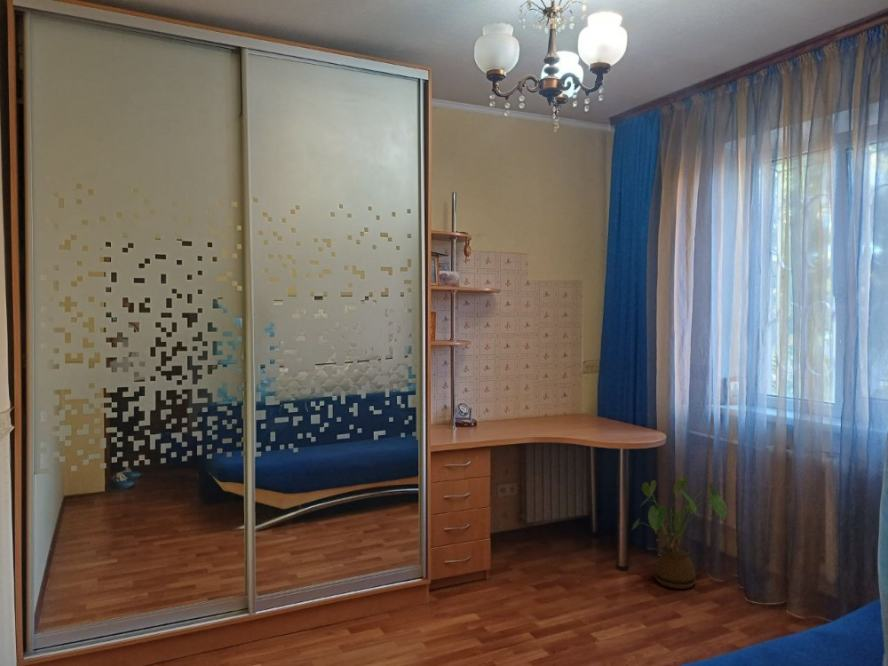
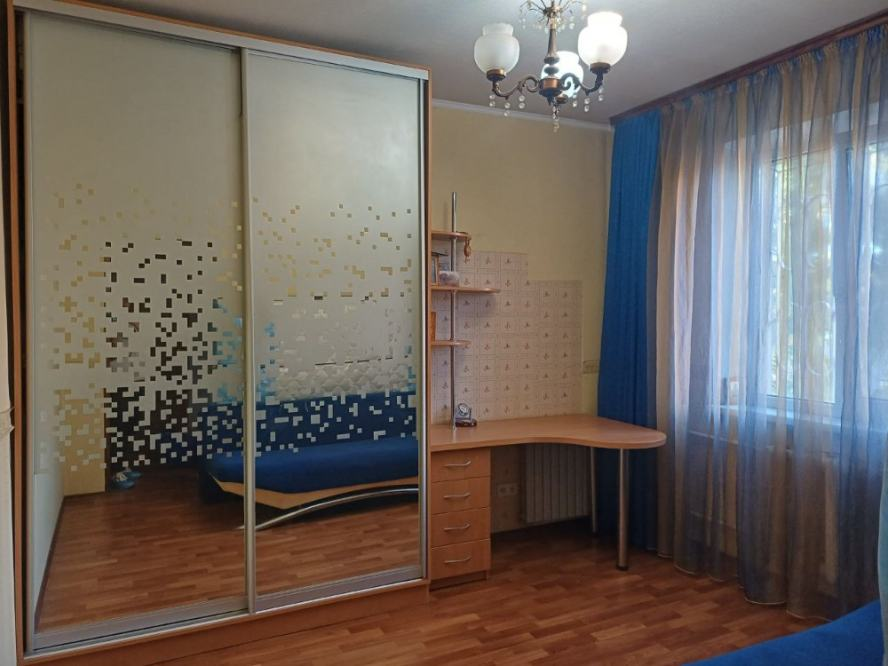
- house plant (676, 532)
